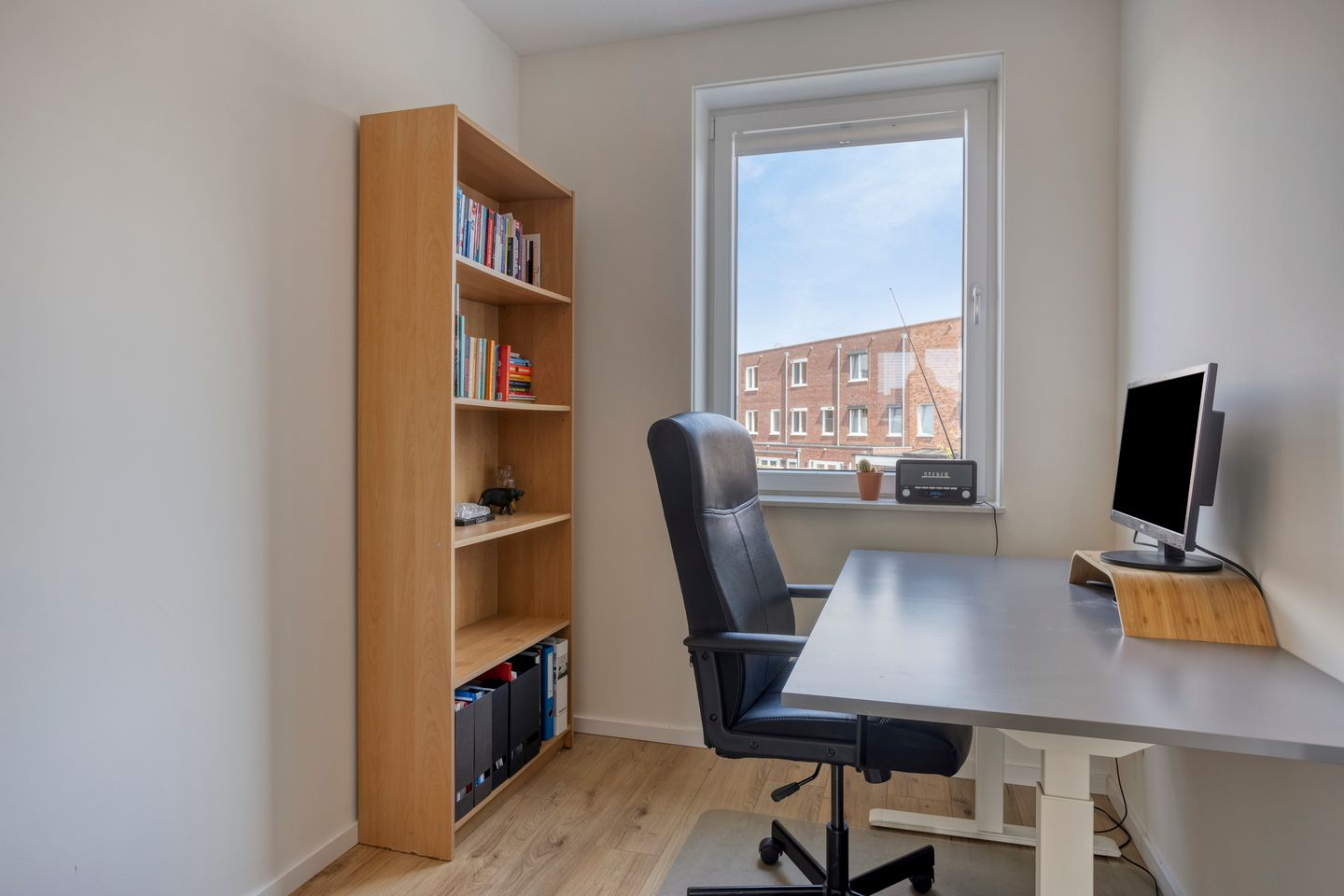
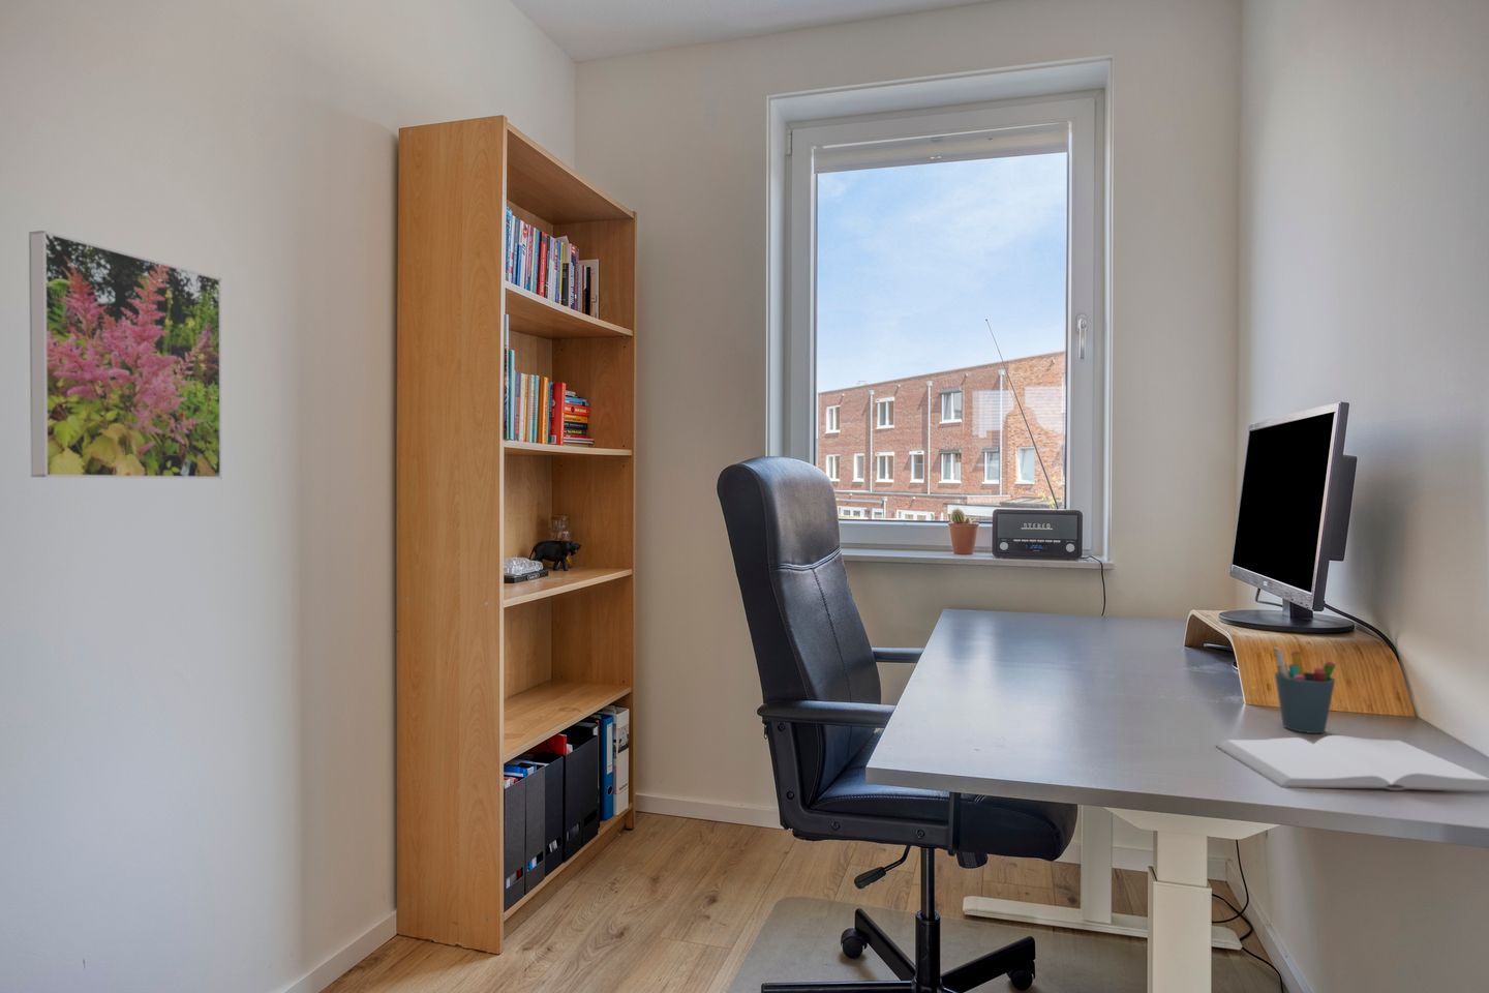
+ pen holder (1304, 688)
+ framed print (134, 367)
+ book (1354, 760)
